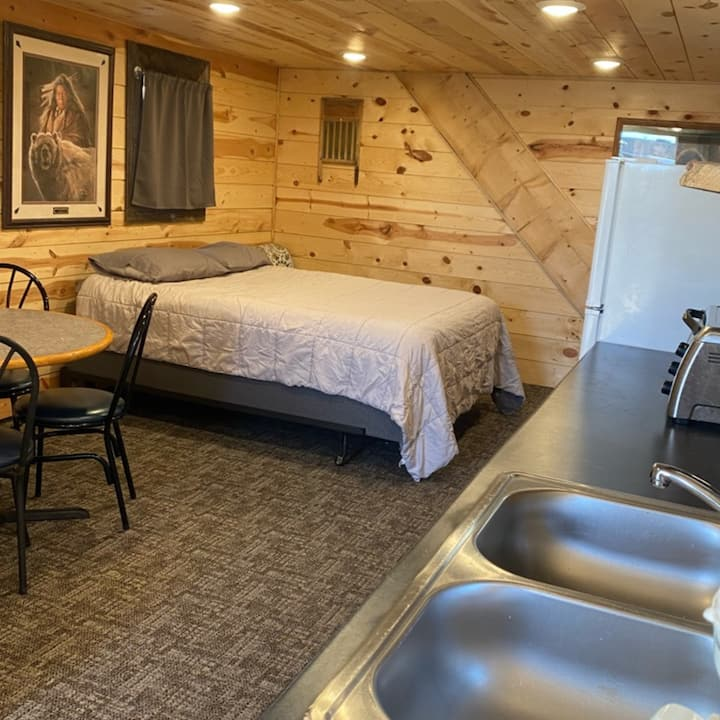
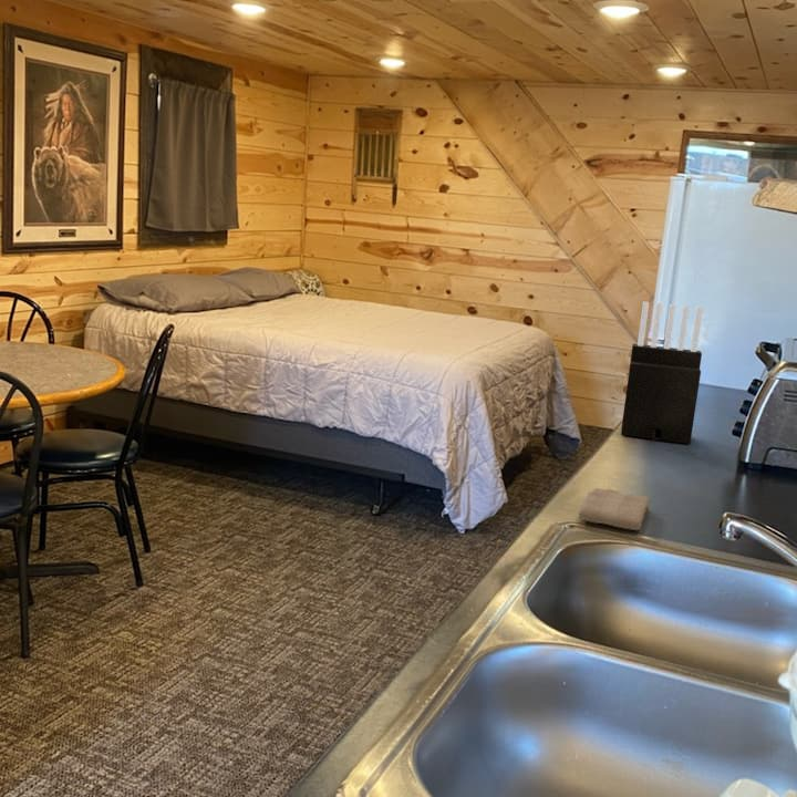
+ knife block (663, 371)
+ washcloth (615, 507)
